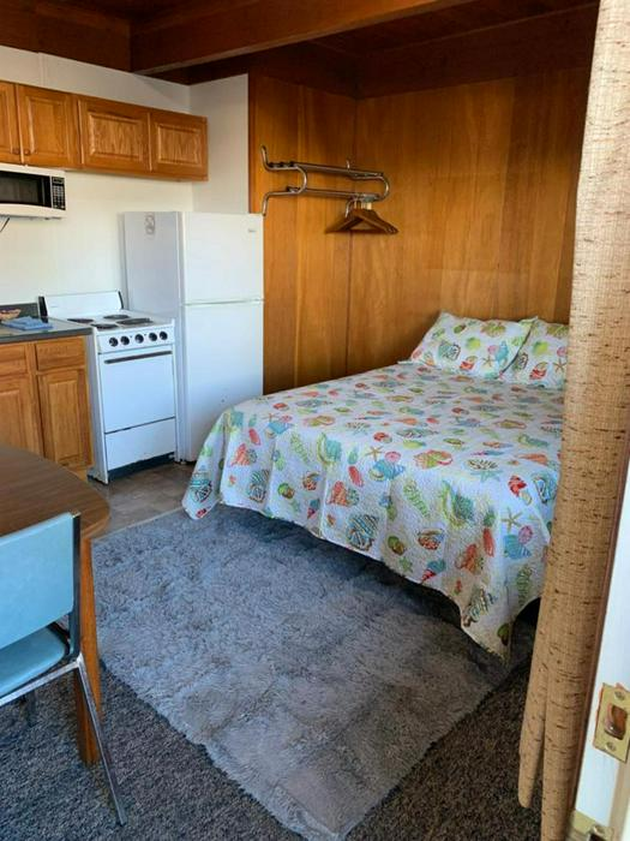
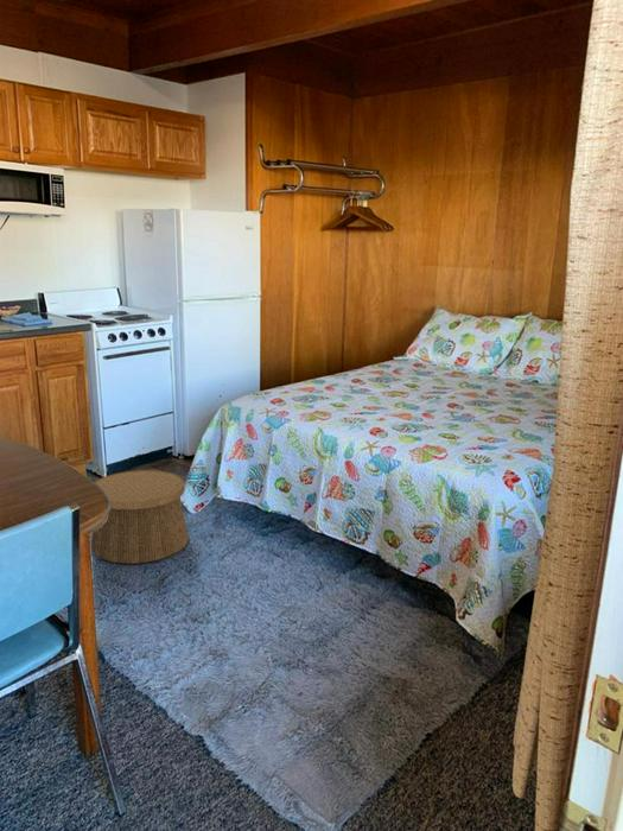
+ basket (139, 513)
